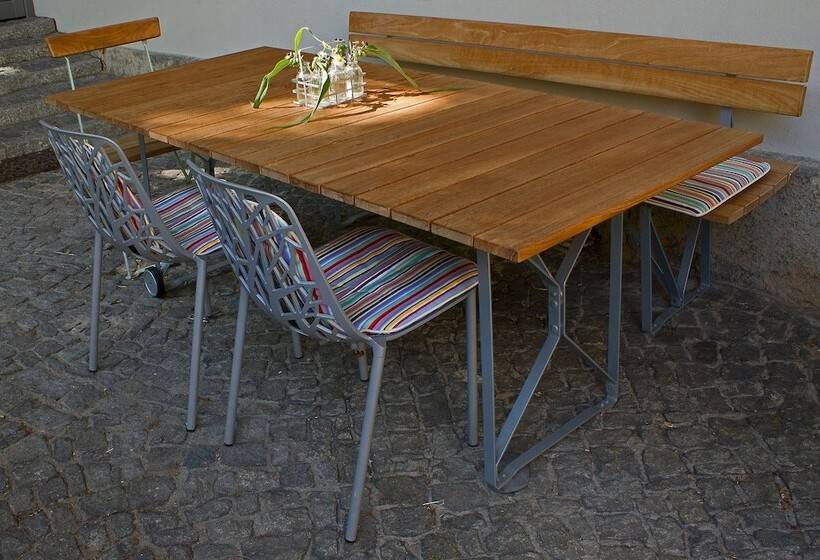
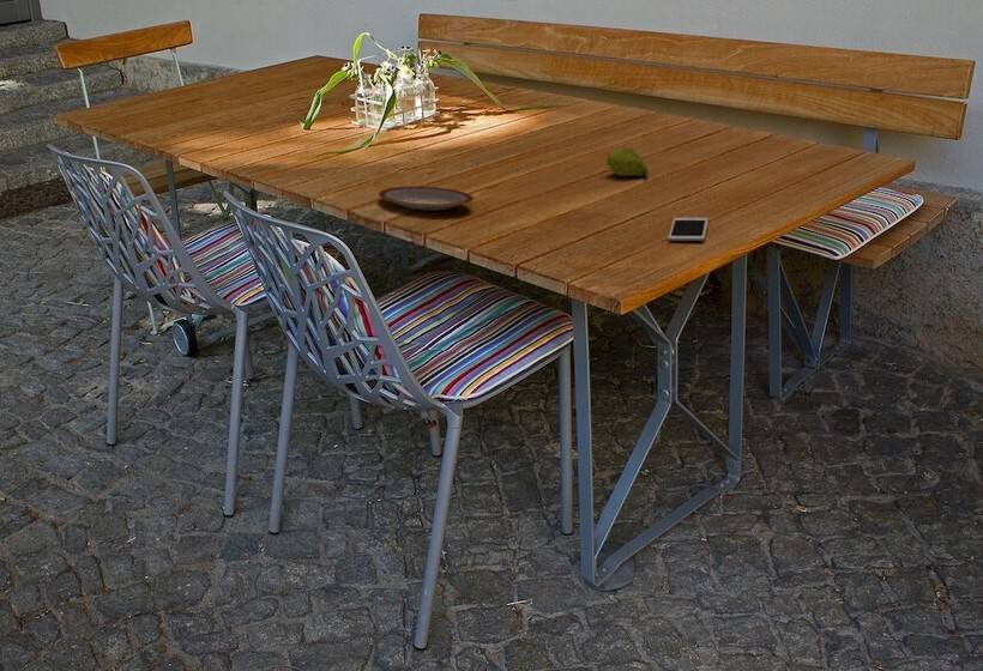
+ fruit (629, 162)
+ cell phone (688, 228)
+ plate (426, 200)
